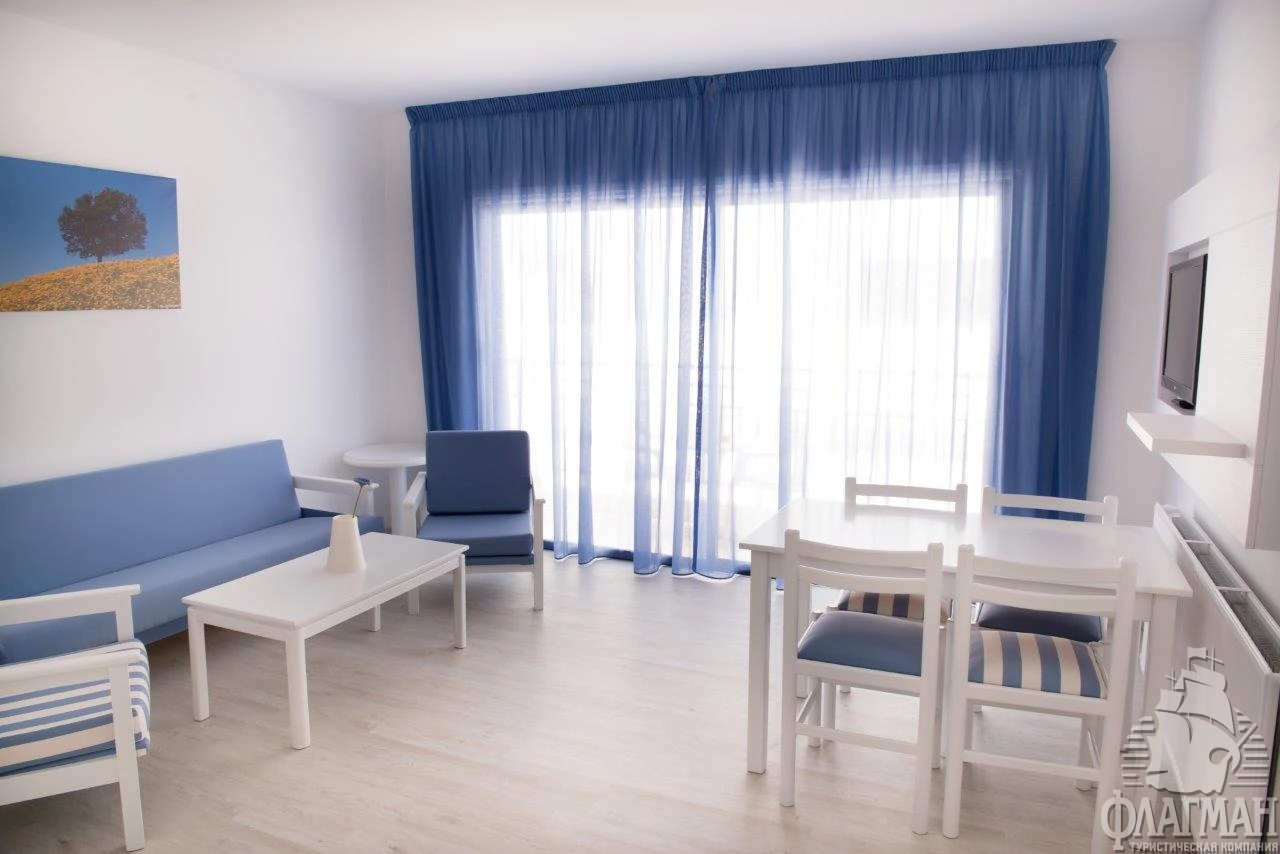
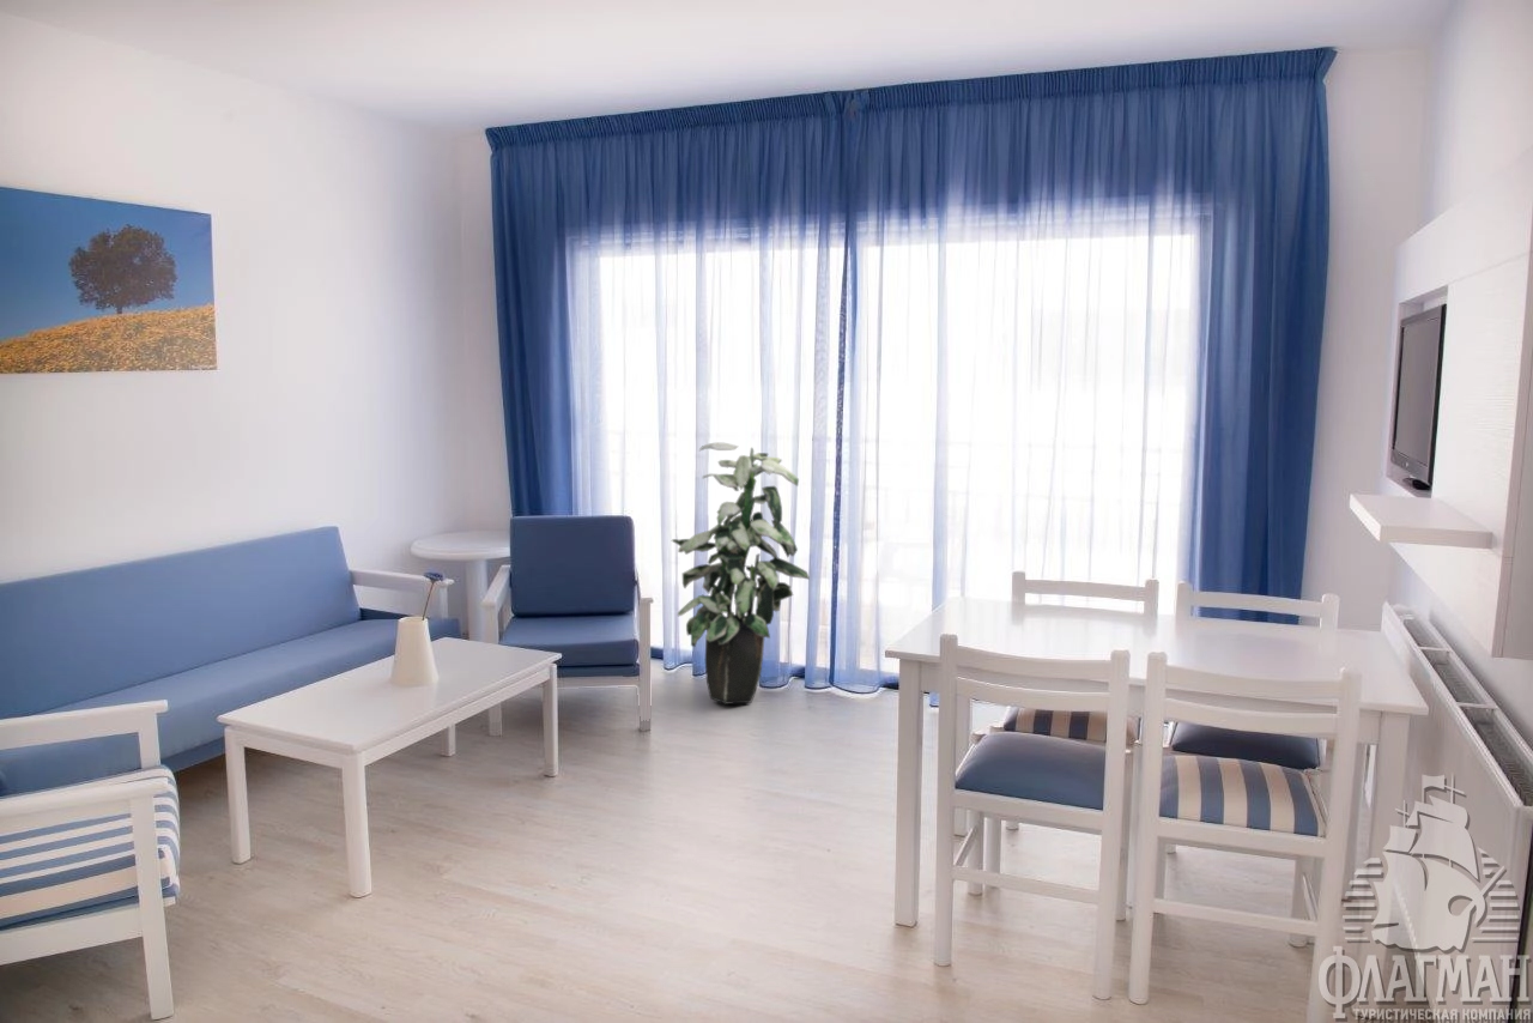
+ indoor plant (734, 571)
